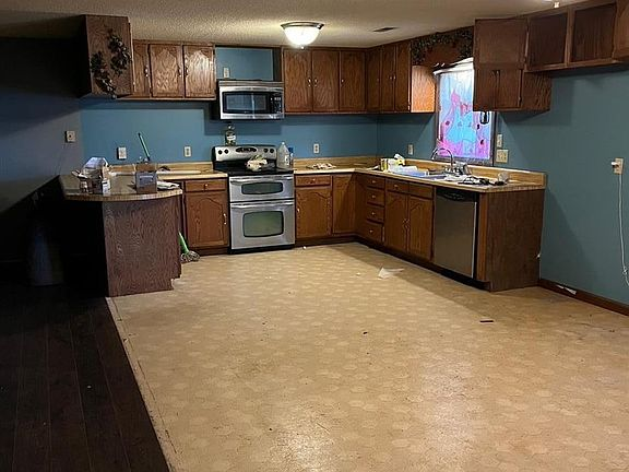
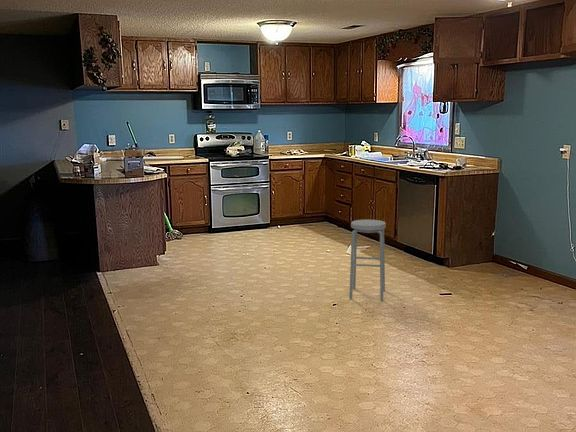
+ stool (367, 258)
